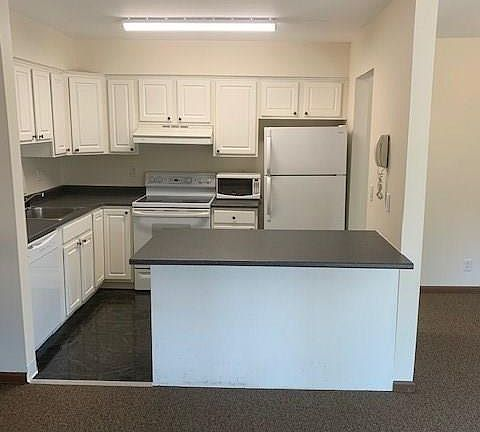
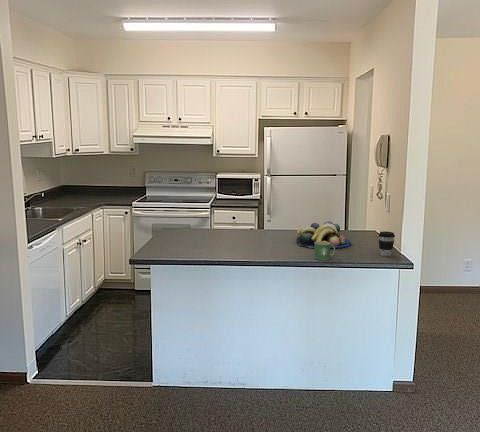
+ mug (324, 250)
+ coffee cup (386, 243)
+ fruit bowl (323, 232)
